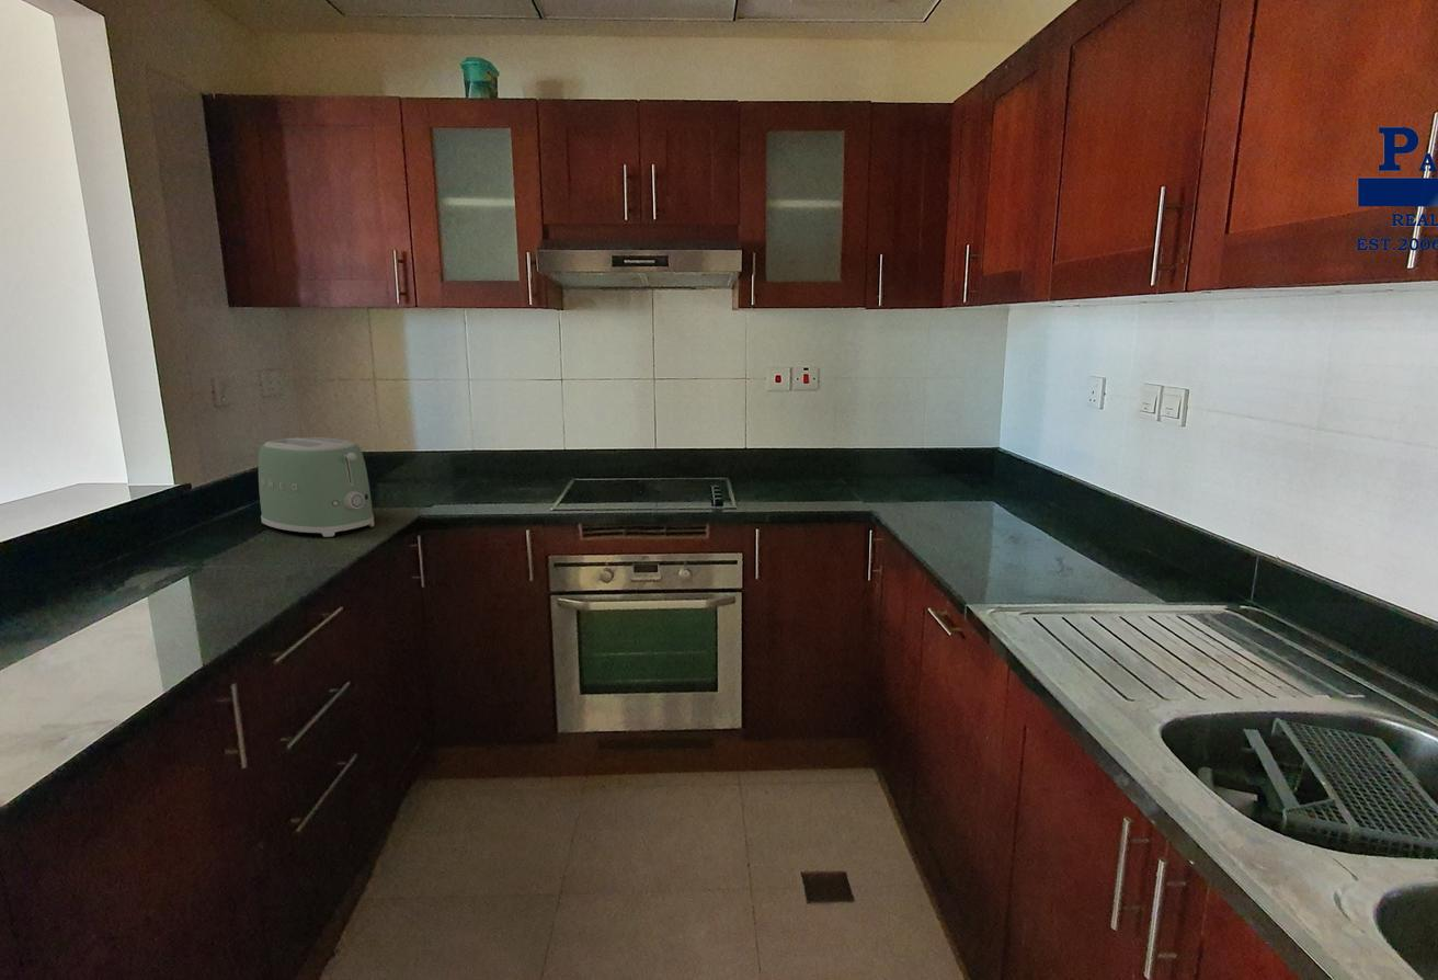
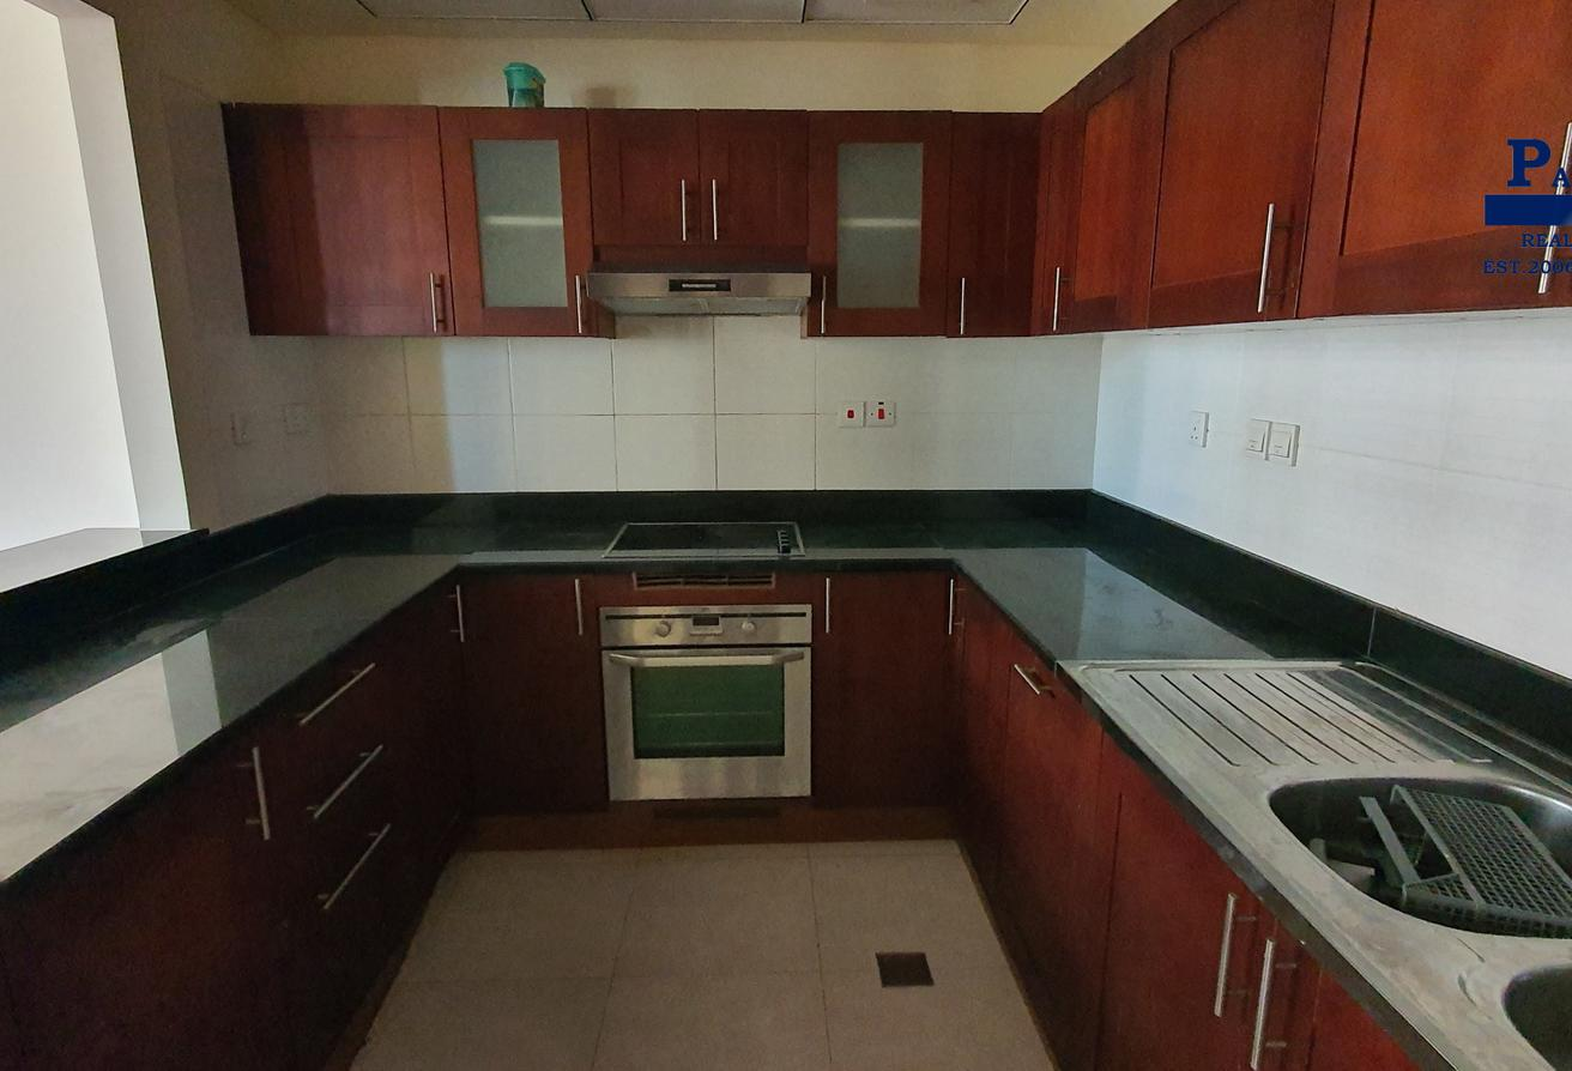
- toaster (313, 482)
